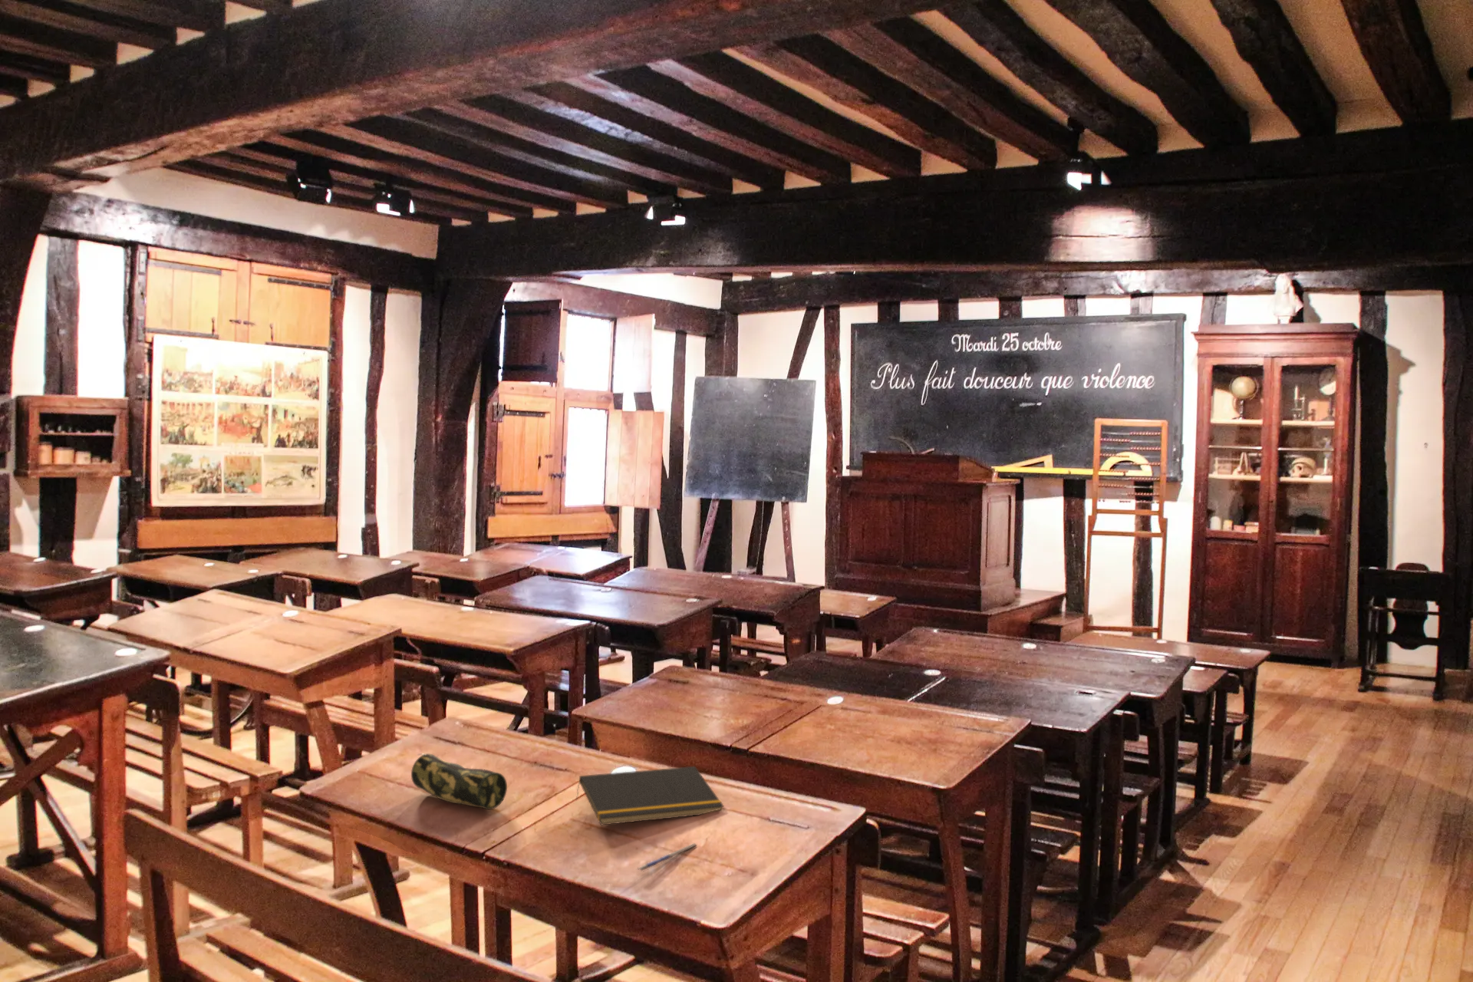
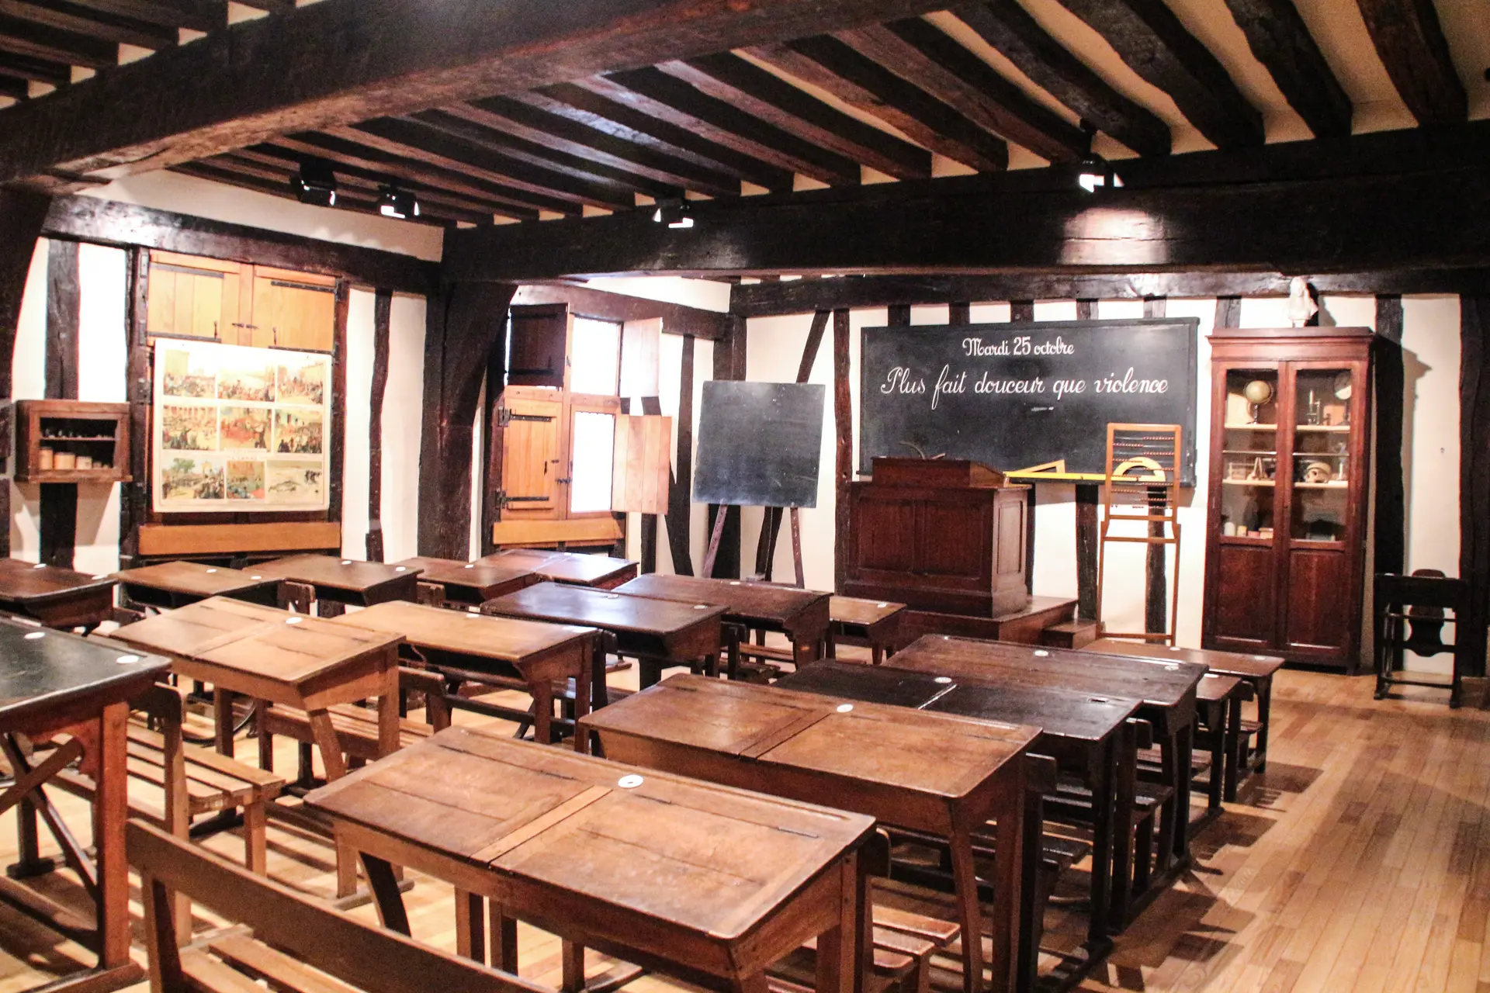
- notepad (650, 793)
- pen (669, 856)
- pencil case (456, 781)
